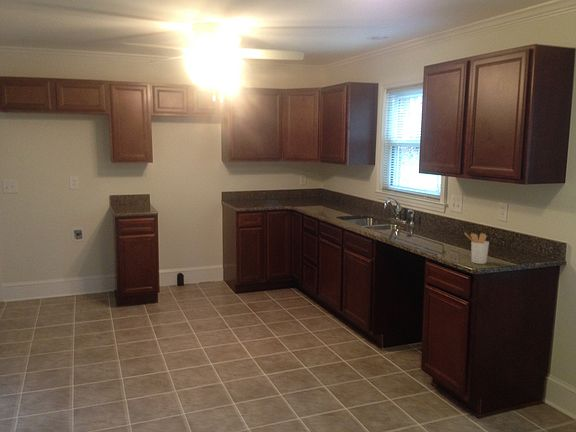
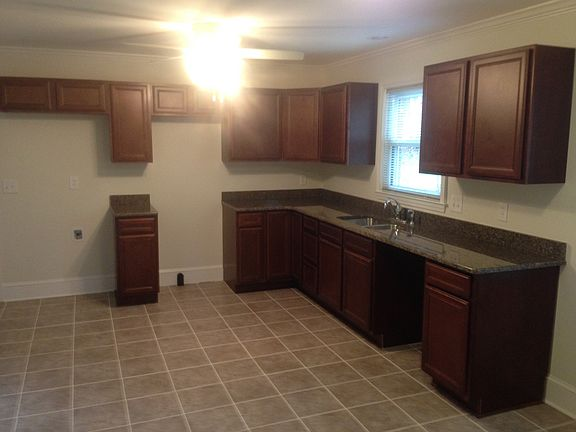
- utensil holder (475, 247)
